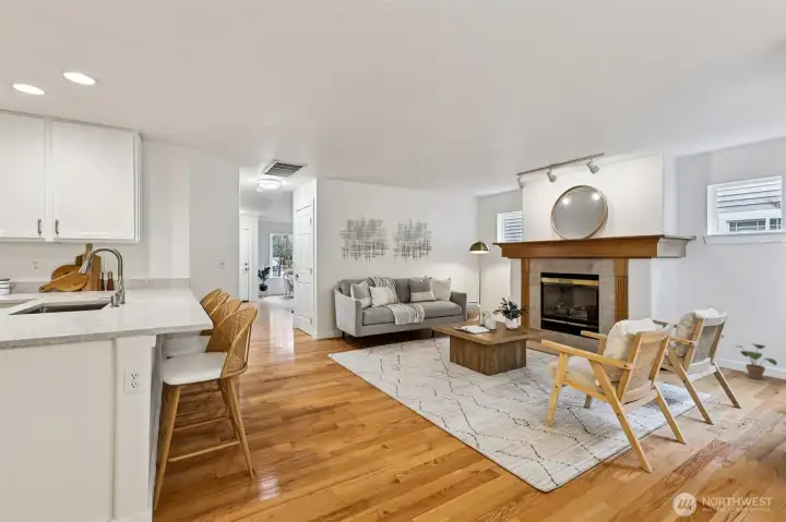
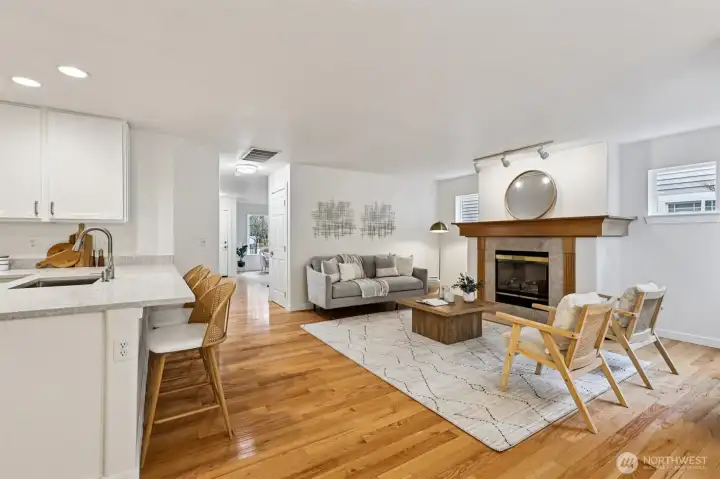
- potted plant (755, 361)
